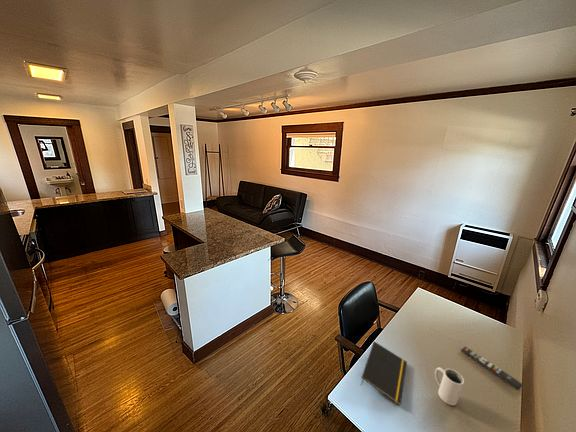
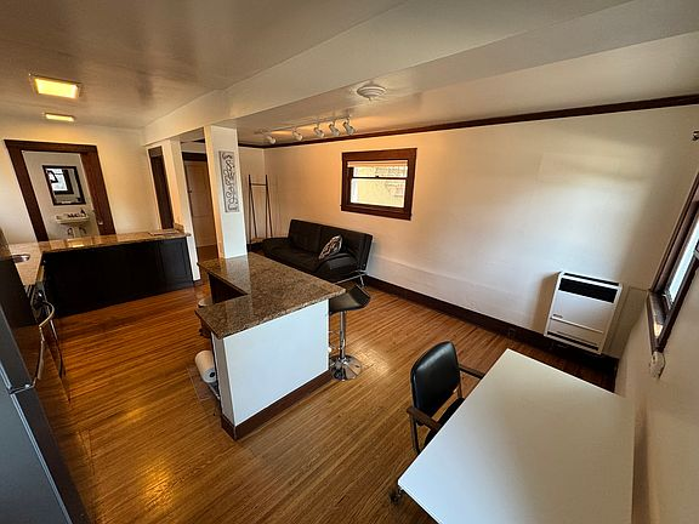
- mug (446, 383)
- remote control (489, 366)
- notepad (385, 369)
